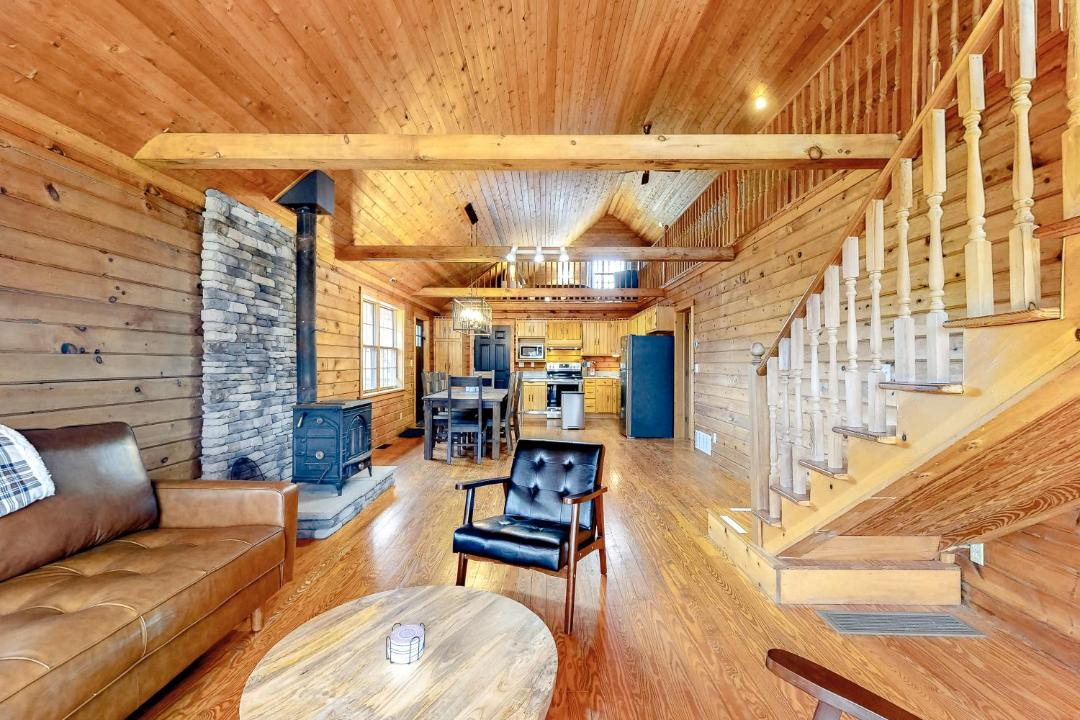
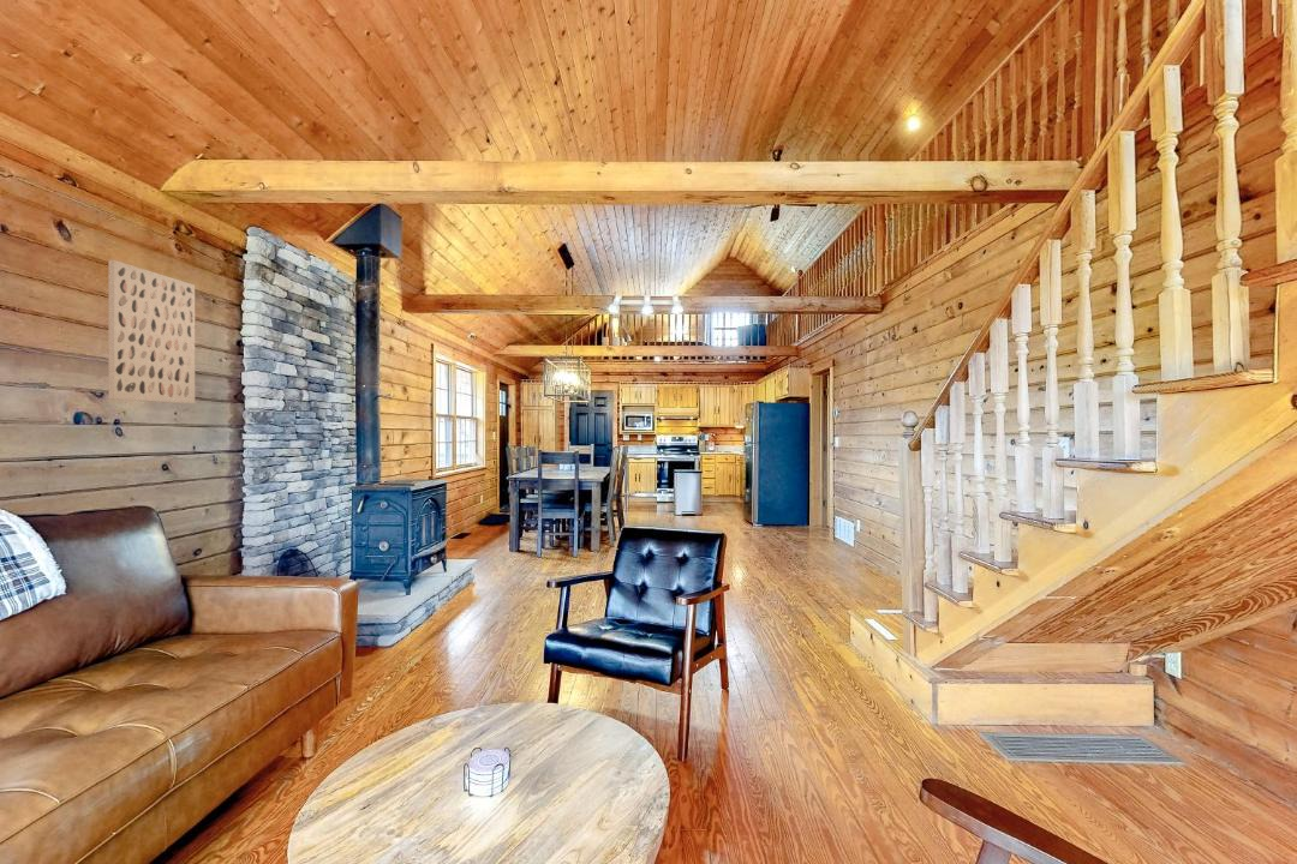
+ wall art (155, 337)
